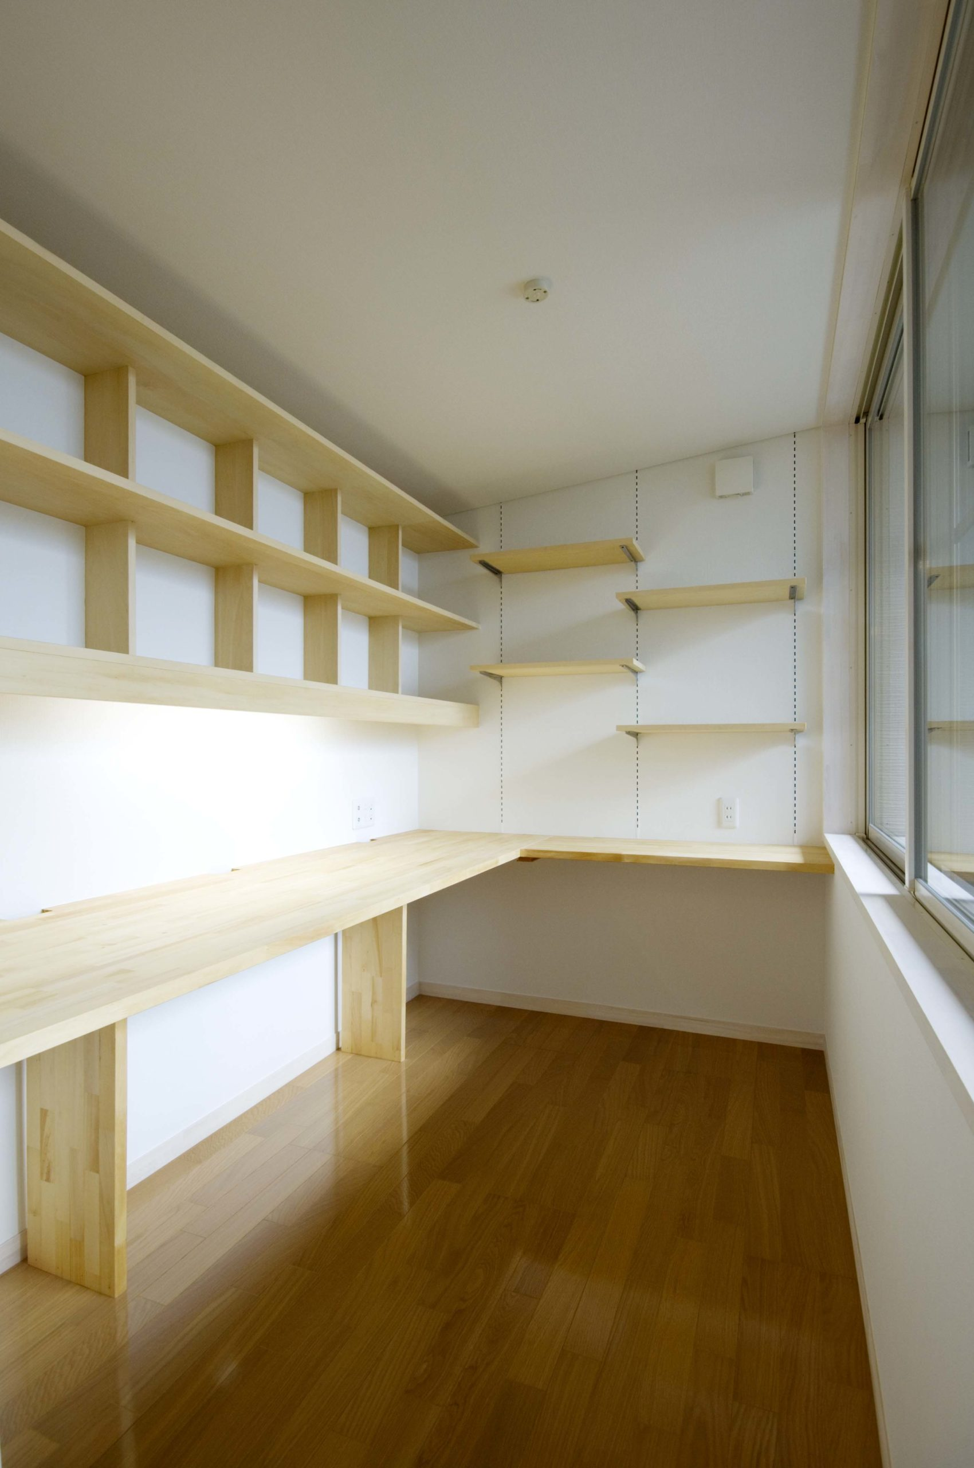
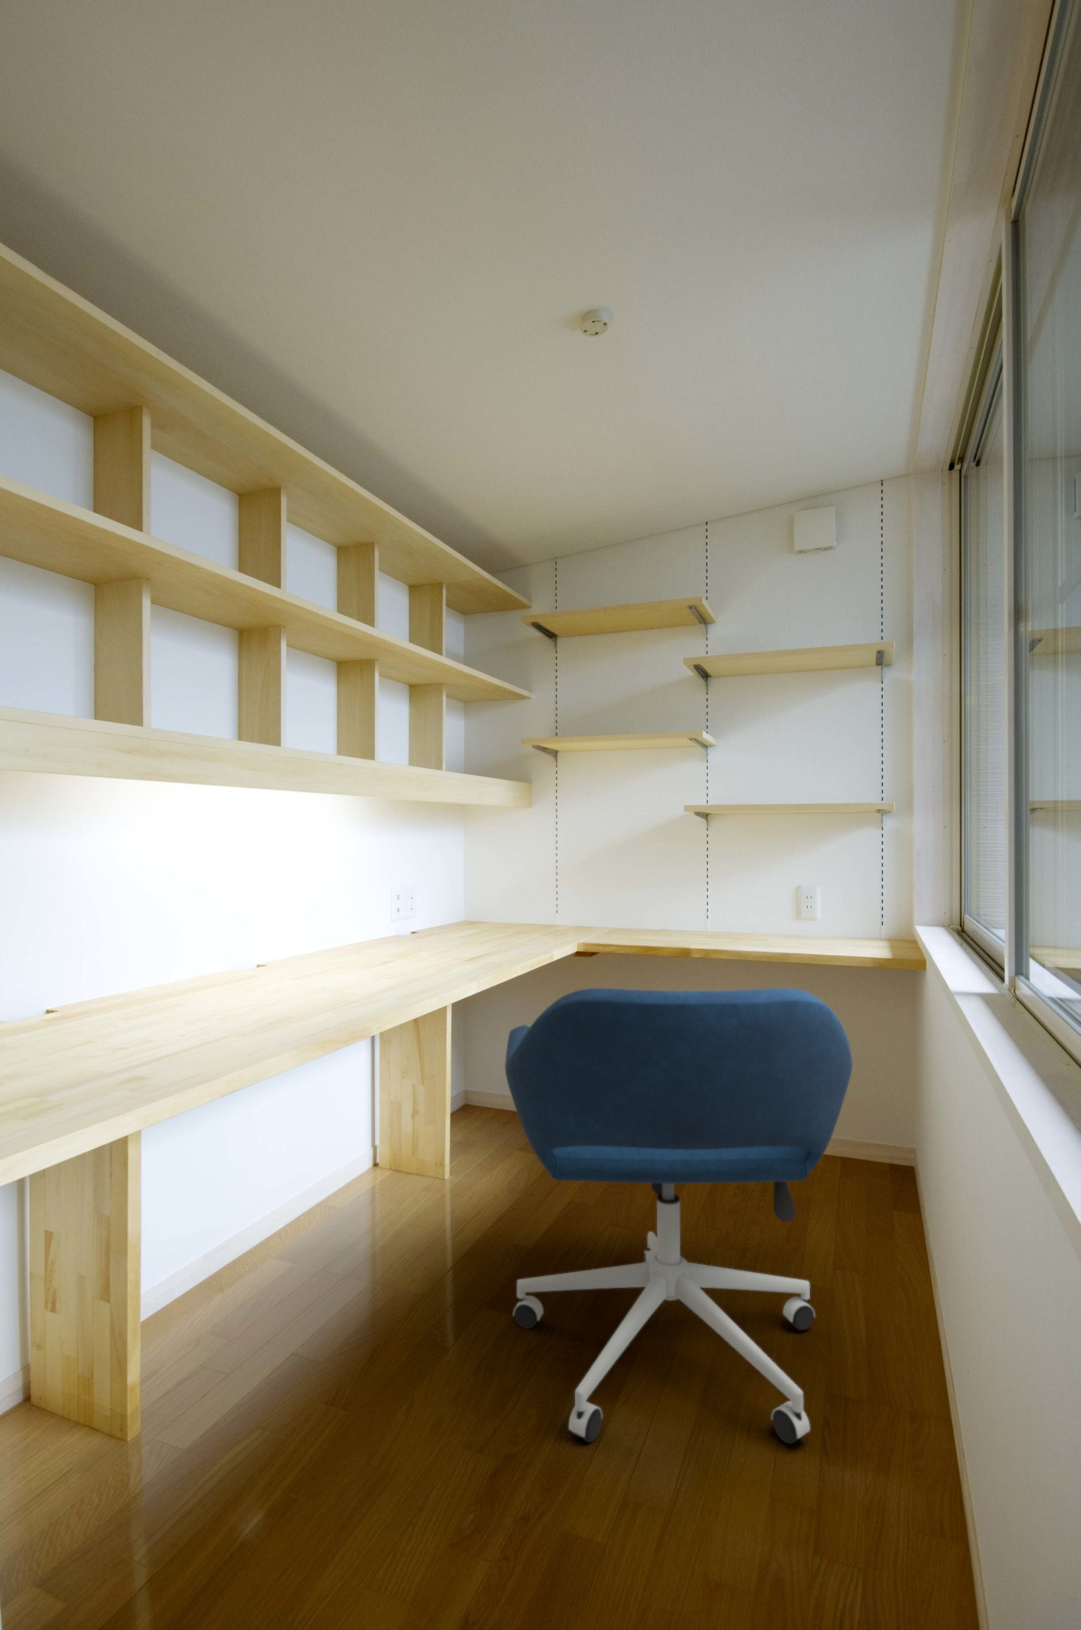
+ office chair (668, 1158)
